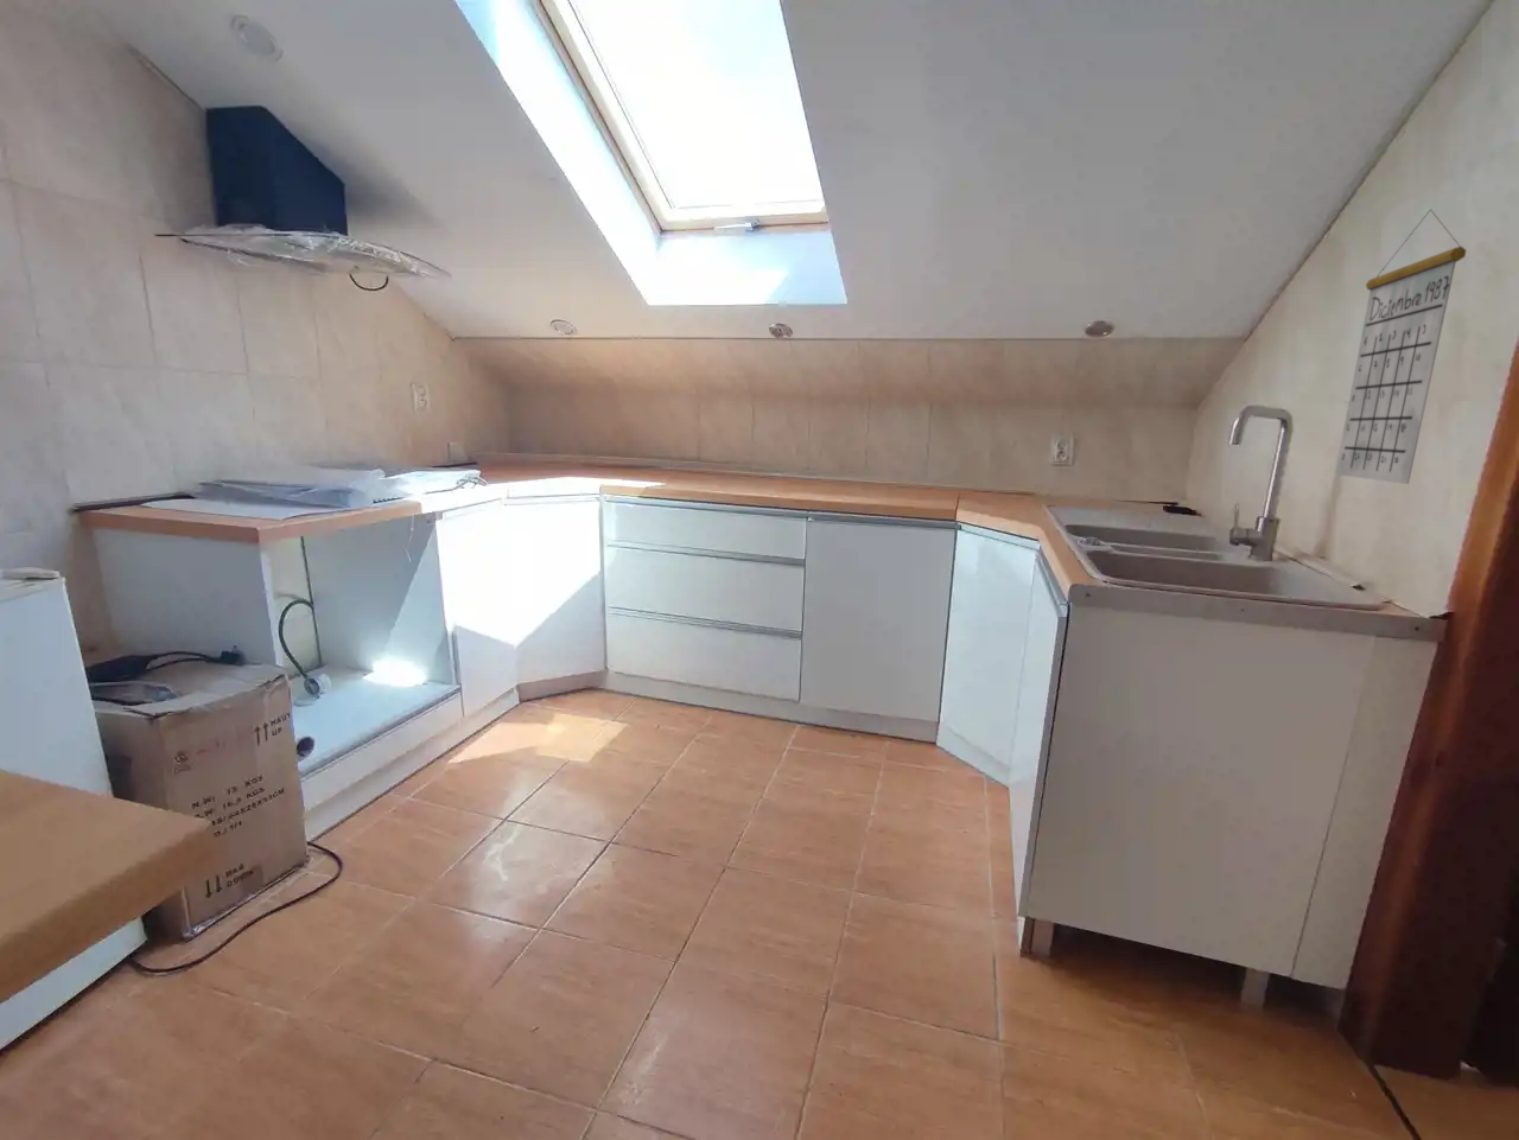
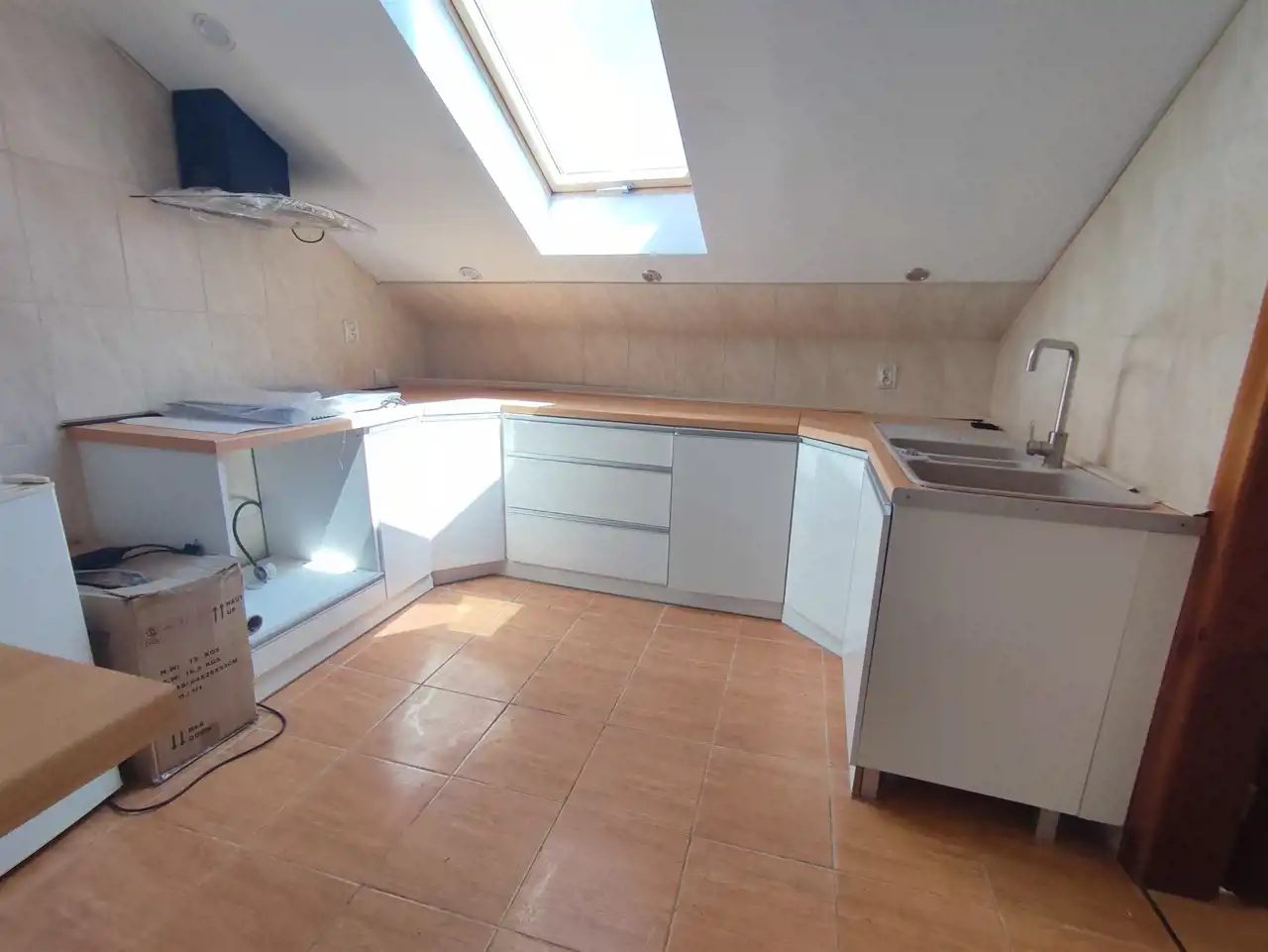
- calendar (1396, 348)
